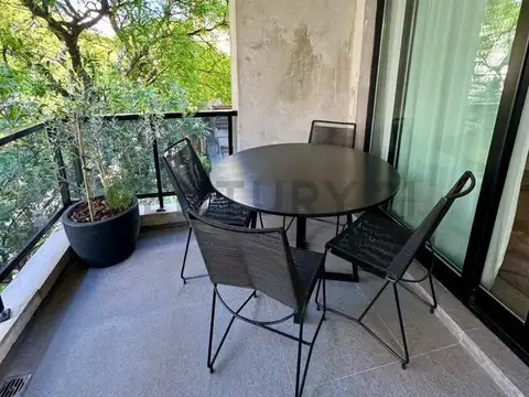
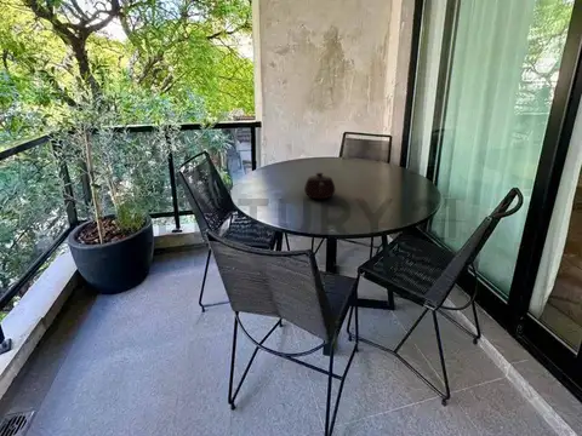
+ teapot (319, 184)
